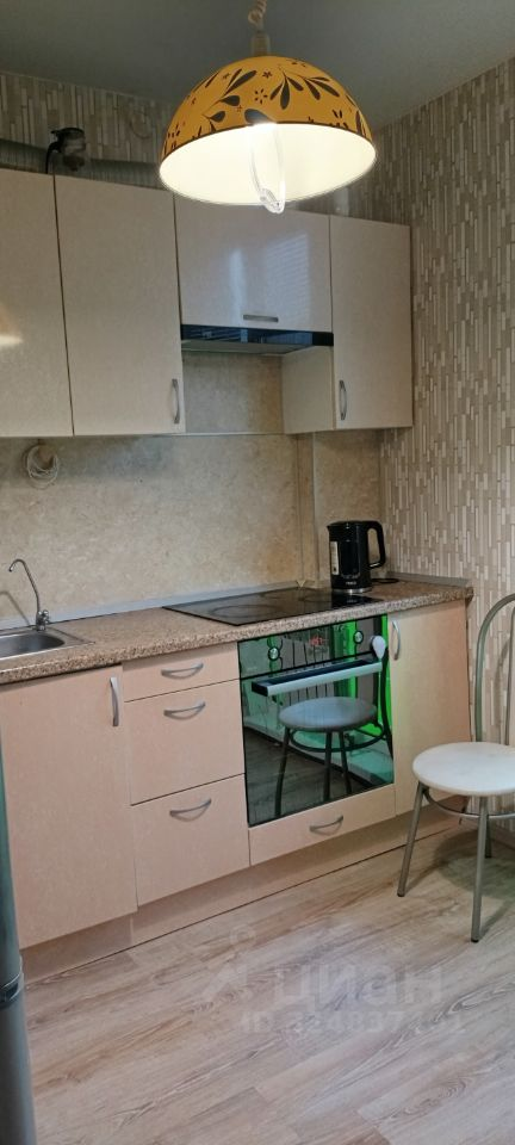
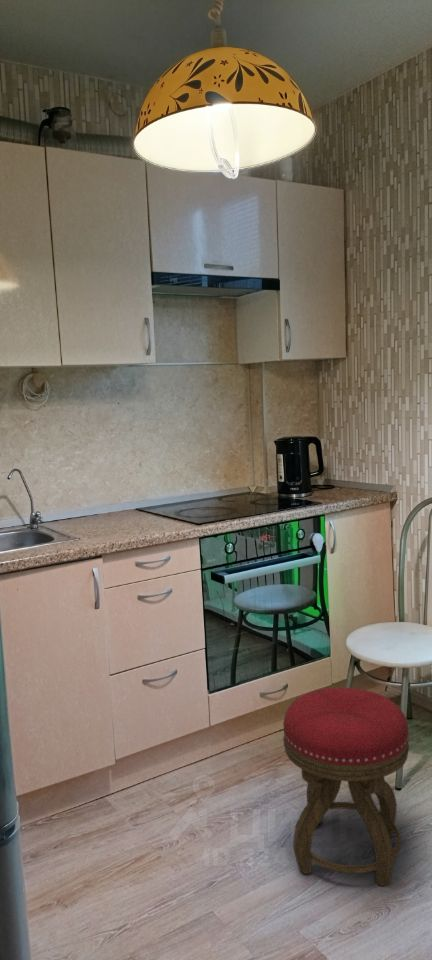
+ stool (345, 779)
